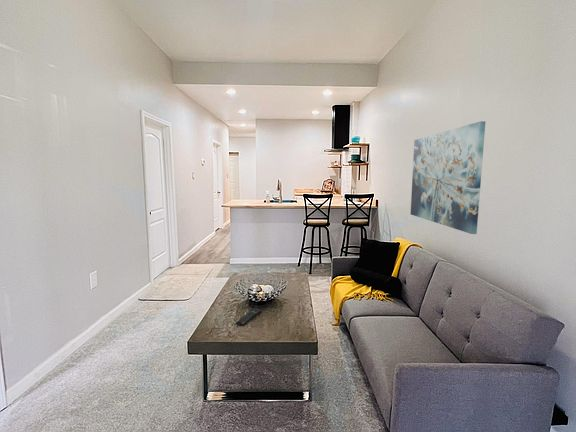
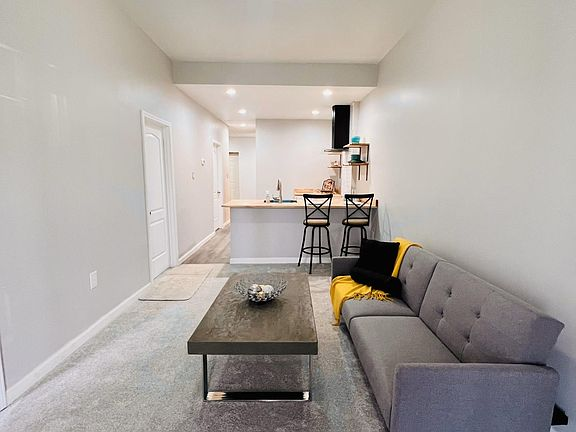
- remote control (249, 316)
- wall art (439, 178)
